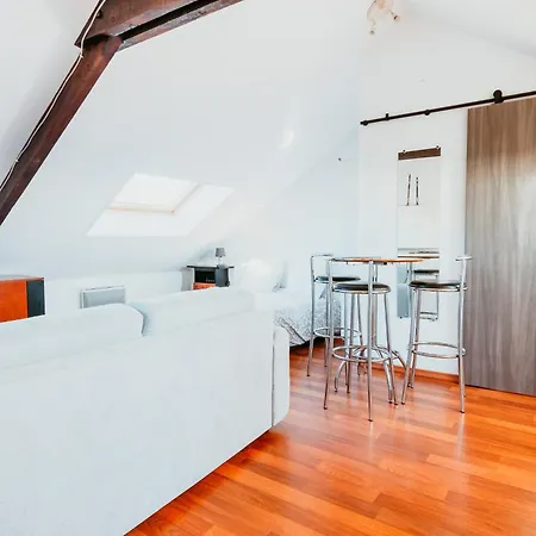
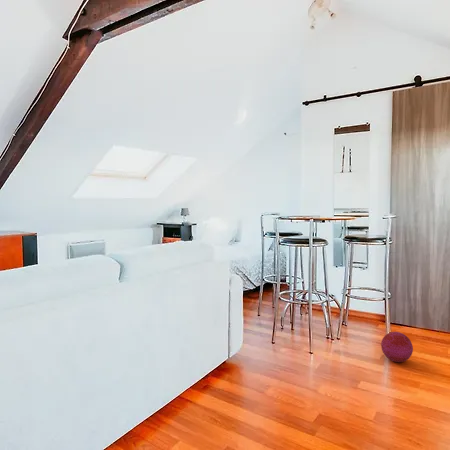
+ ball (396, 346)
